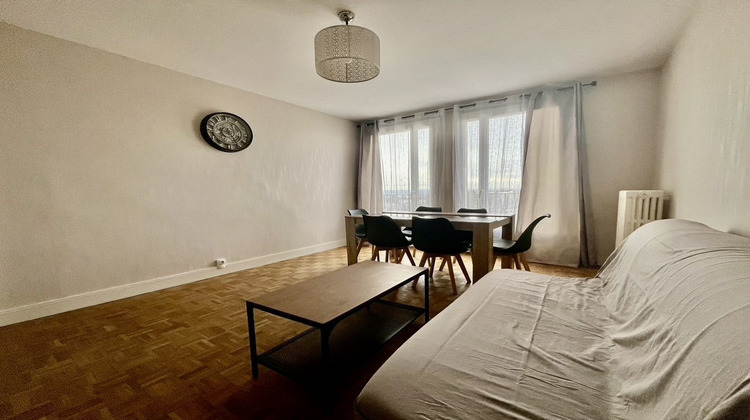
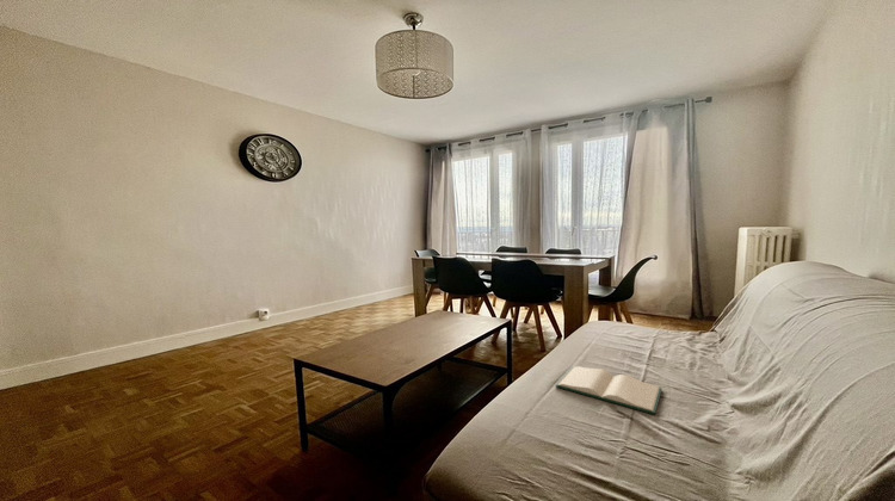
+ hardback book (607, 384)
